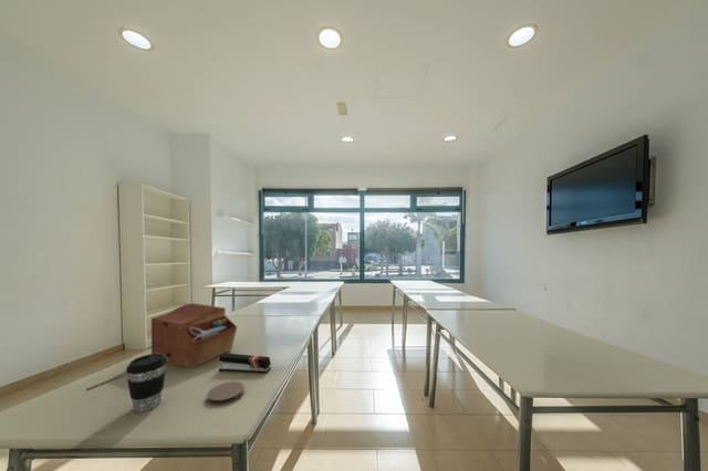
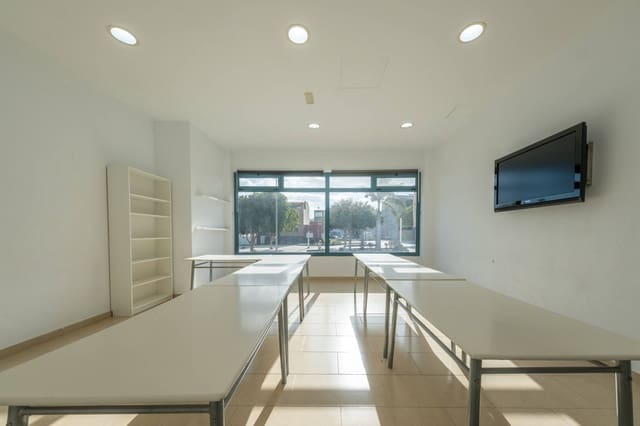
- sewing box (194, 332)
- pen (114, 377)
- coaster (226, 393)
- coffee cup (147, 381)
- stapler (244, 362)
